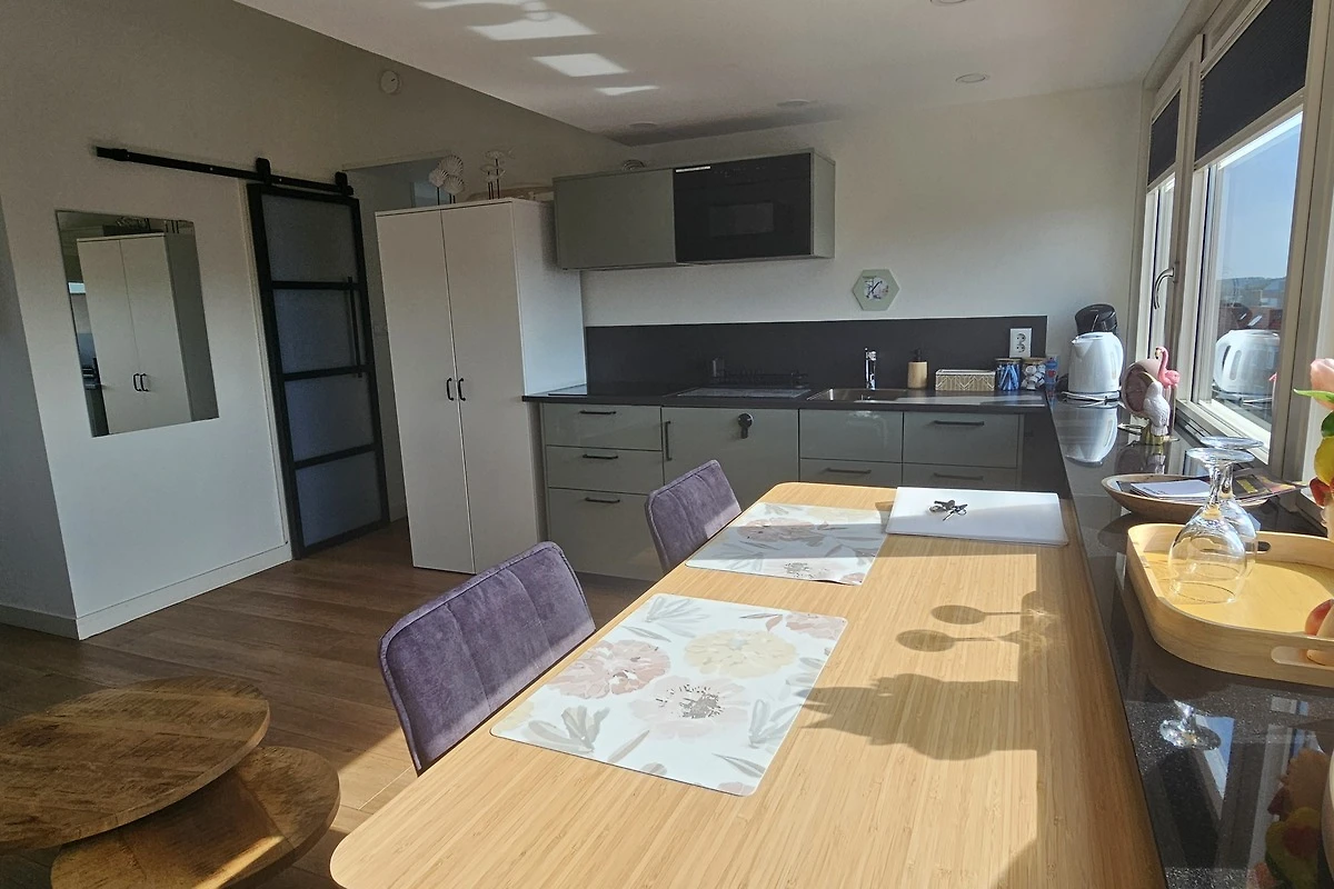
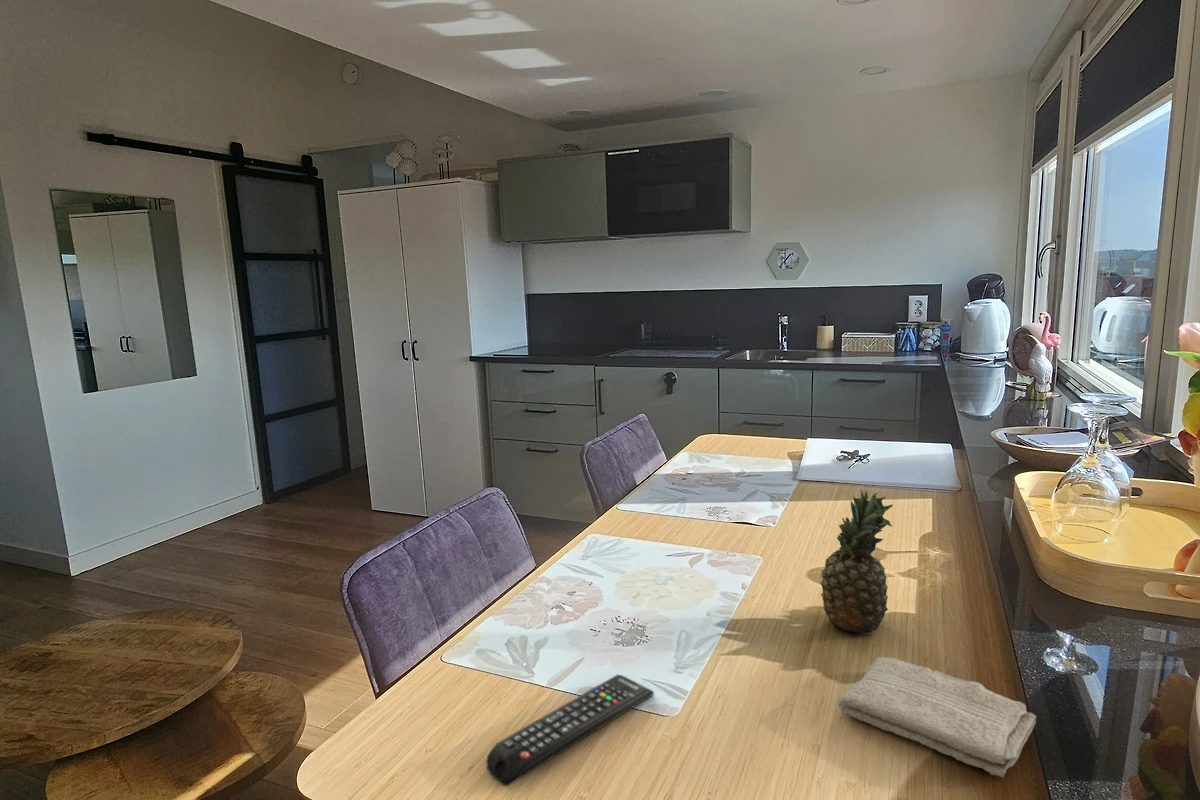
+ fruit (856, 557)
+ remote control (575, 723)
+ washcloth (935, 708)
